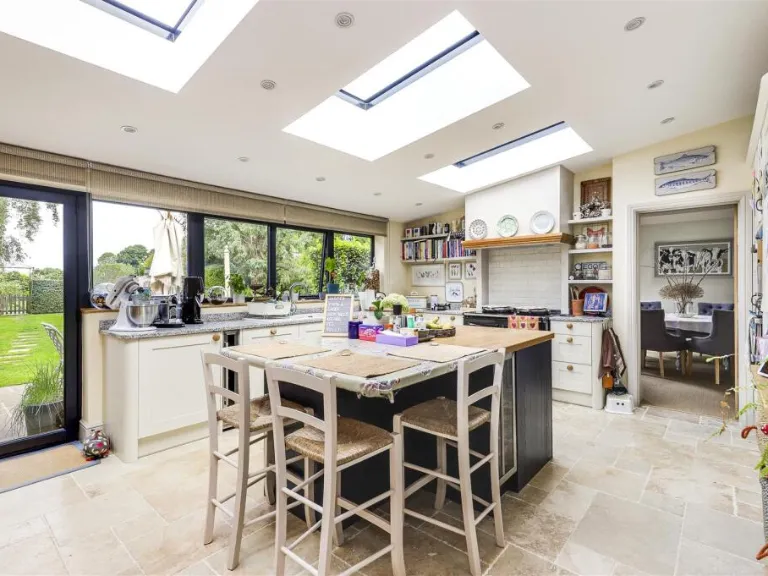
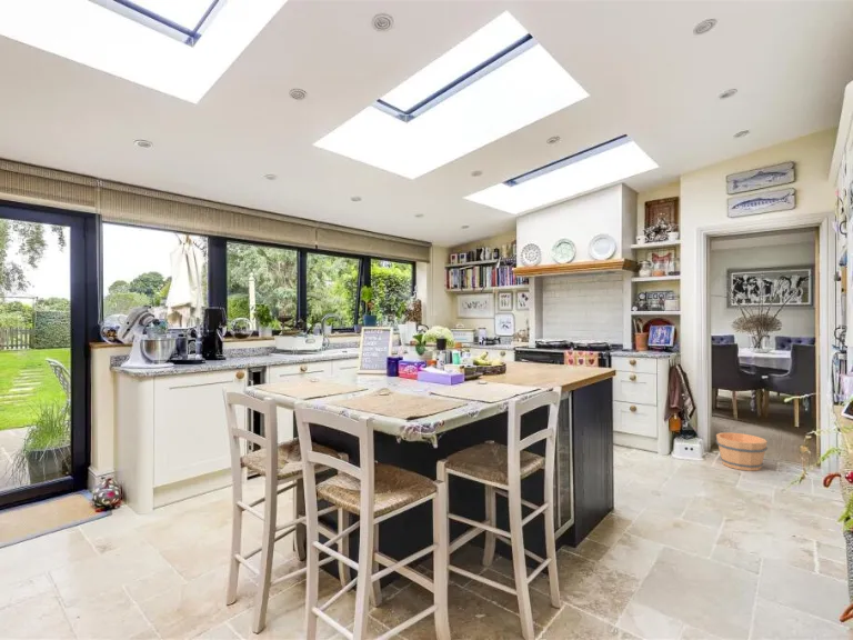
+ bucket (741, 451)
